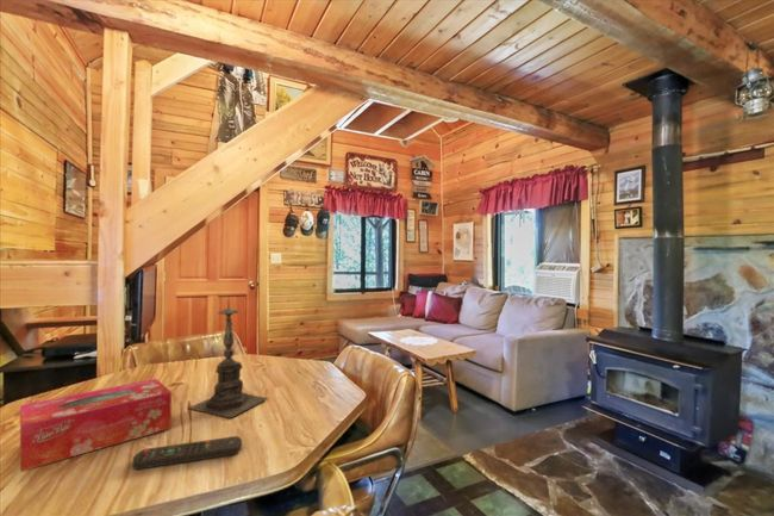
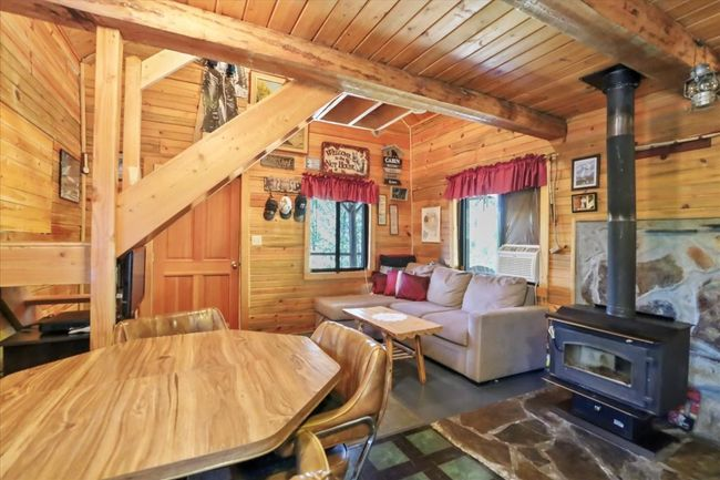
- tissue box (99, 417)
- remote control (189, 450)
- candle holder (229, 348)
